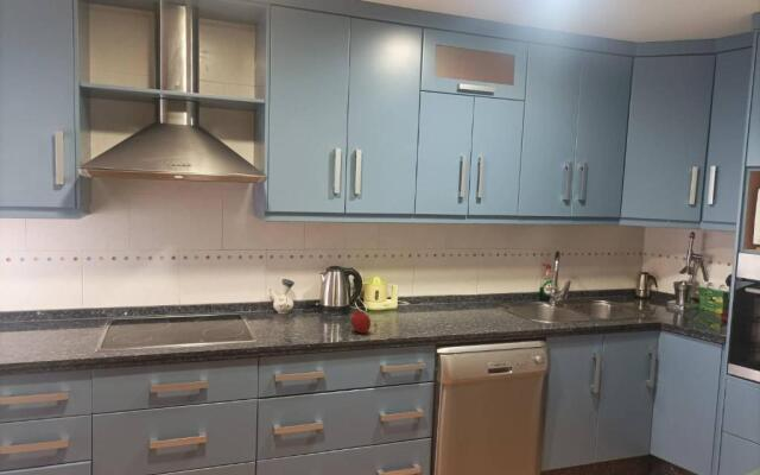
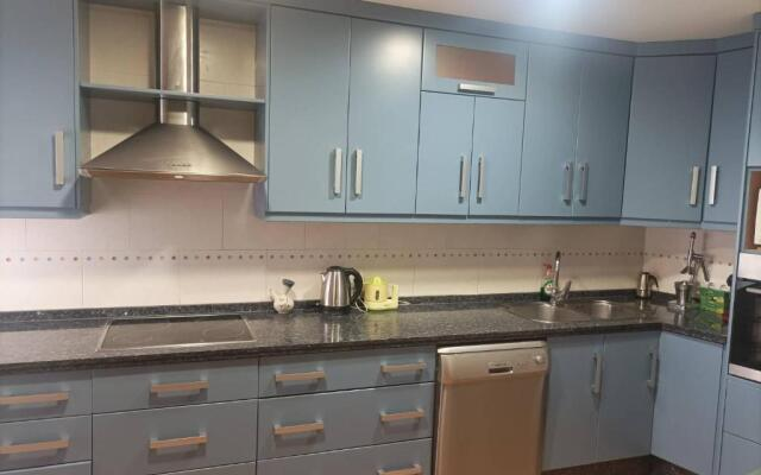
- fruit (360, 321)
